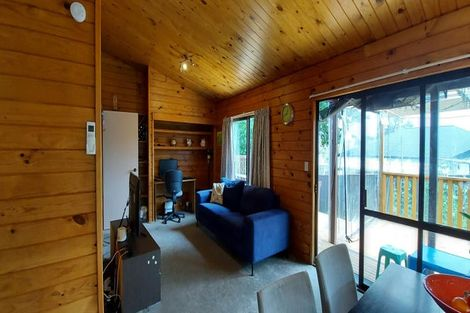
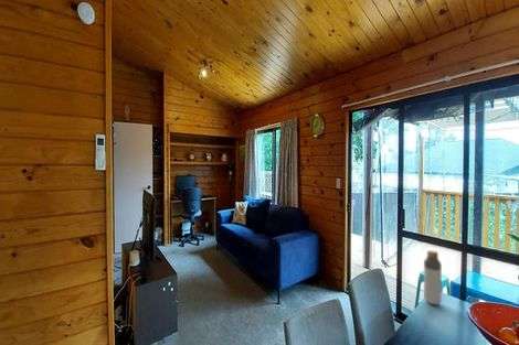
+ bottle (432, 277)
